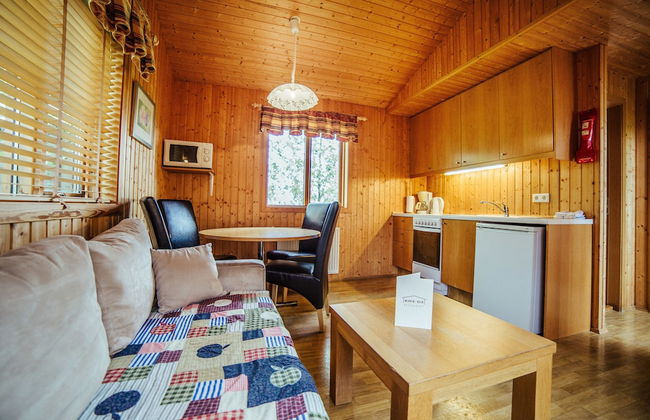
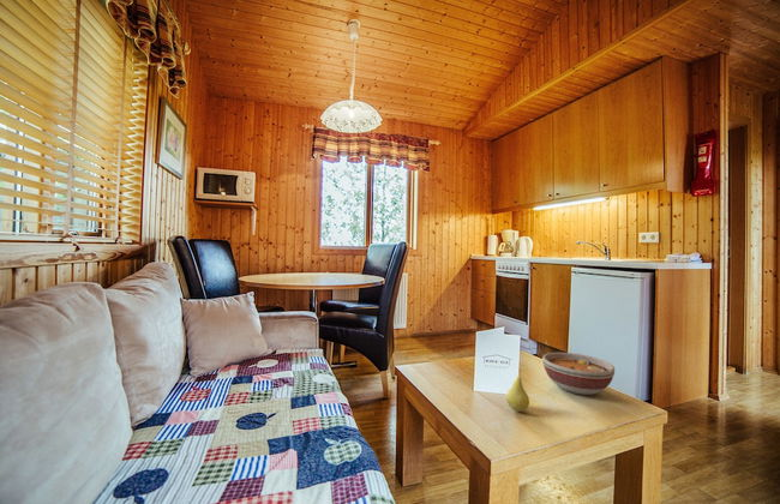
+ fruit (517, 390)
+ bowl (576, 374)
